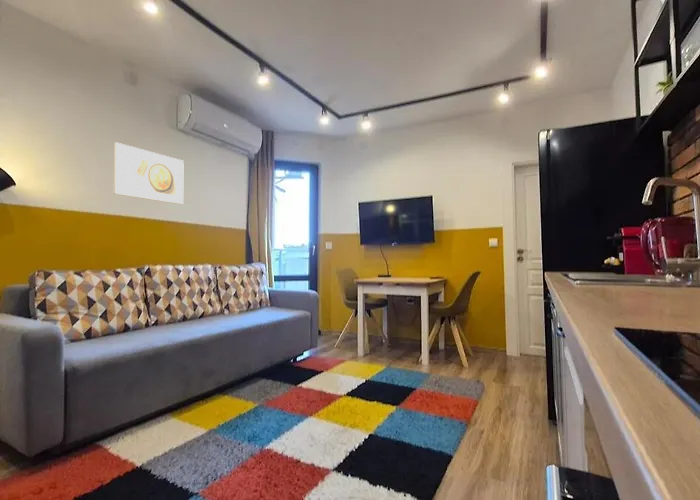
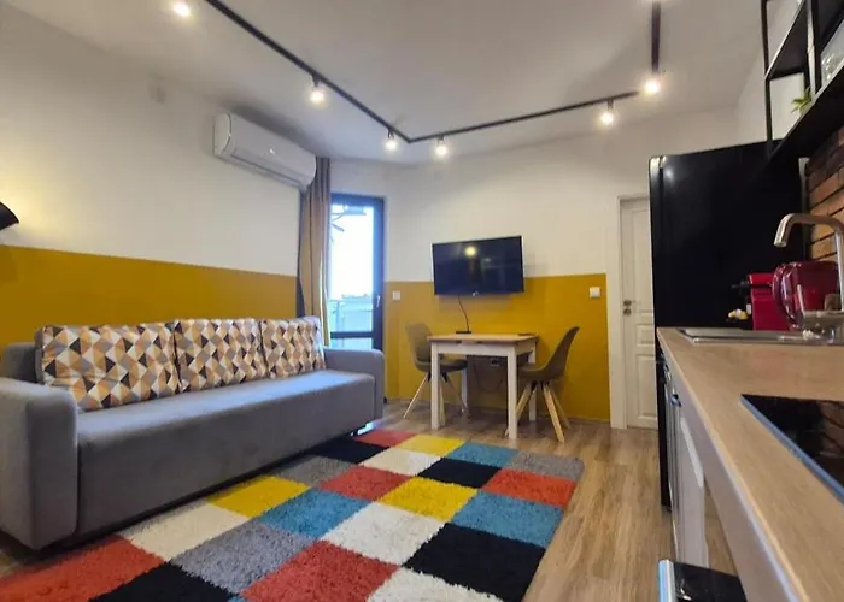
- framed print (151, 175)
